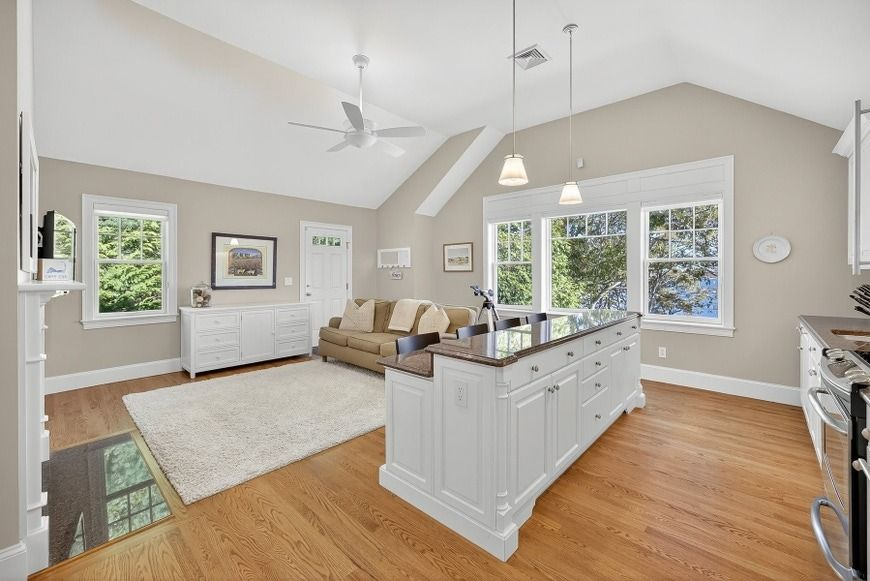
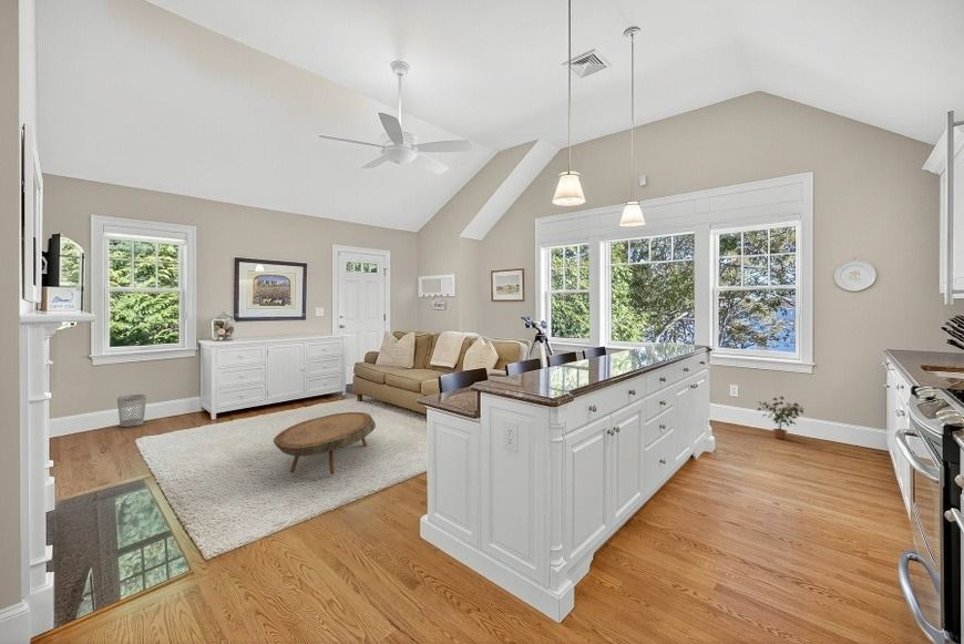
+ coffee table (329, 442)
+ wastebasket (132, 410)
+ potted plant (779, 417)
